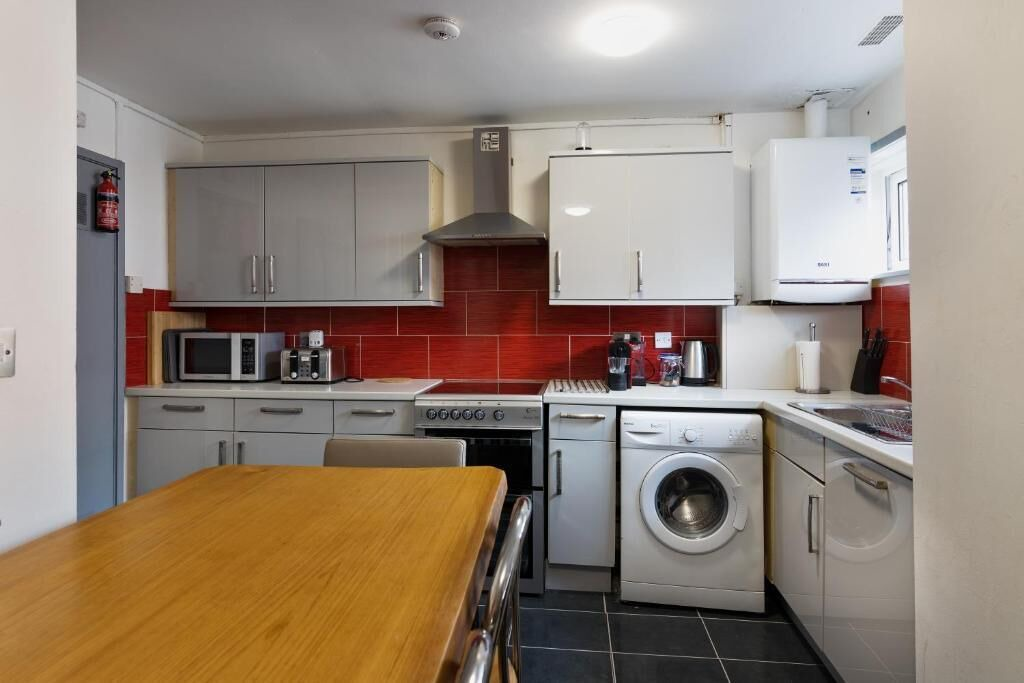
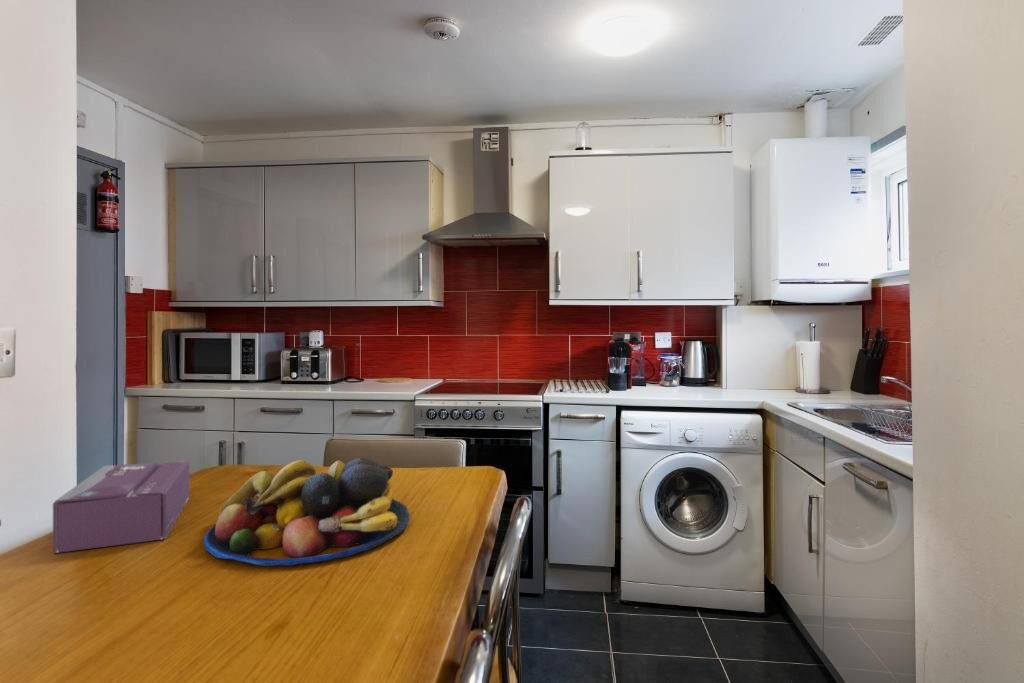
+ tissue box (131, 499)
+ fruit bowl (311, 492)
